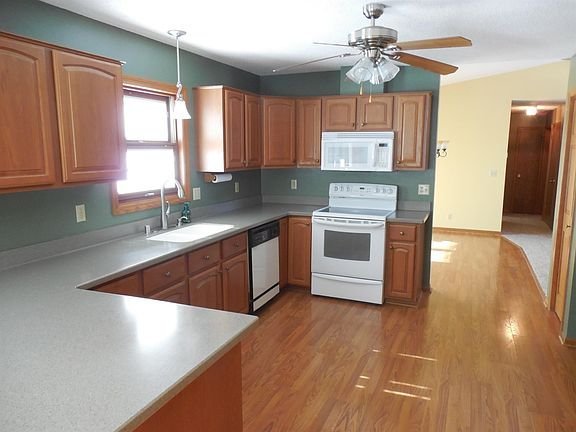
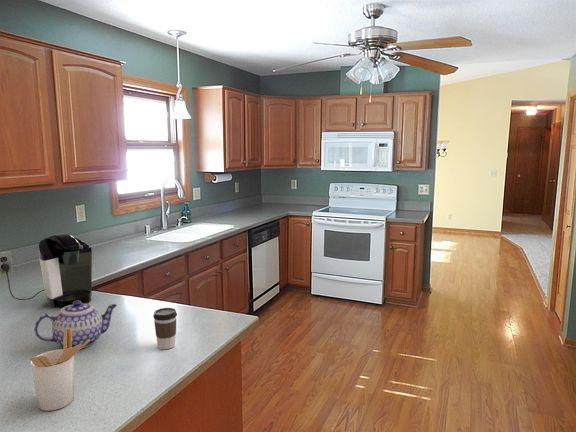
+ coffee cup (165, 328)
+ utensil holder (61, 370)
+ teapot (77, 322)
+ coffee maker (51, 270)
